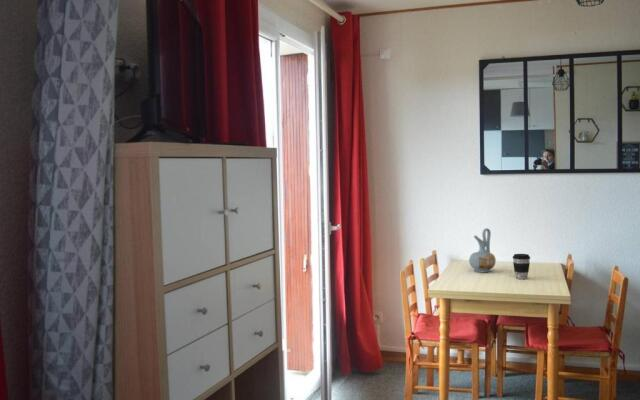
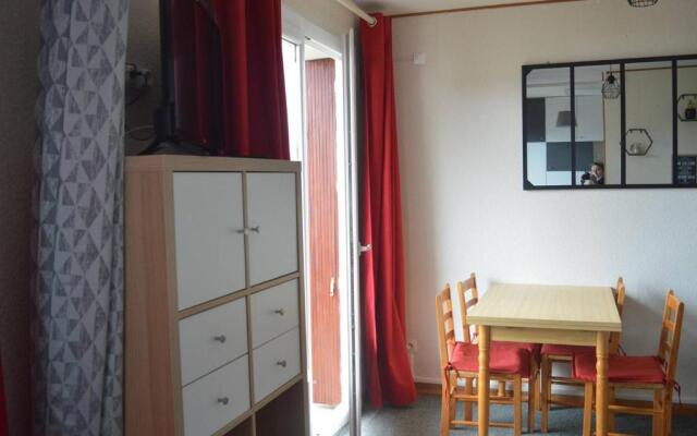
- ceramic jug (482, 250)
- coffee cup (521, 266)
